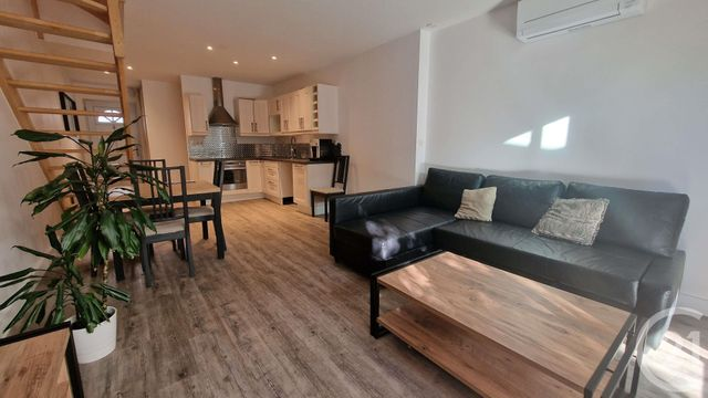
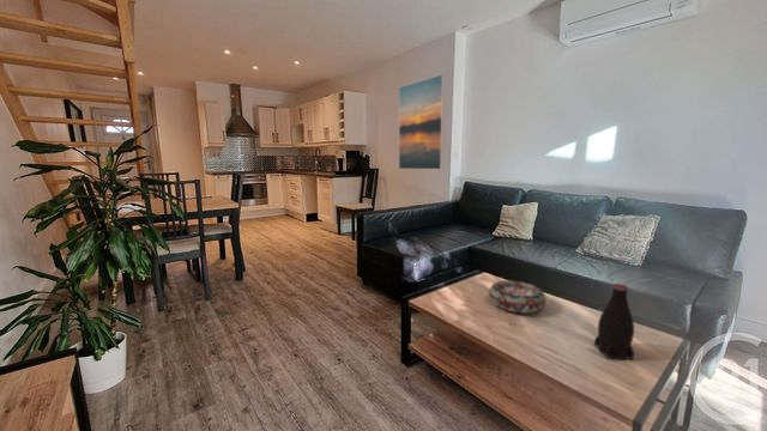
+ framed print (419, 126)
+ decorative bowl (515, 296)
+ bottle (616, 318)
